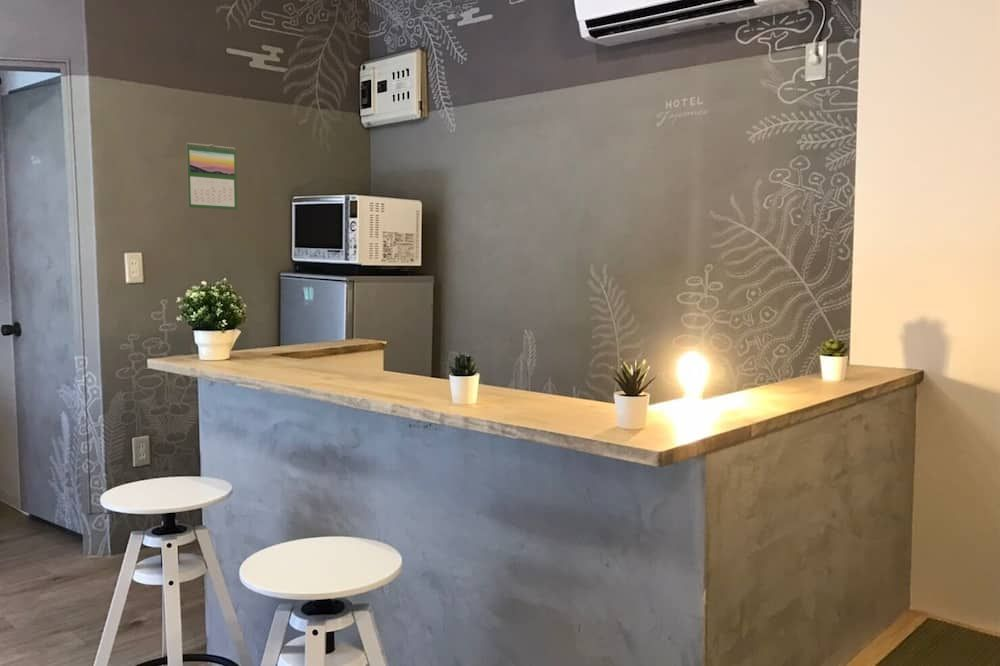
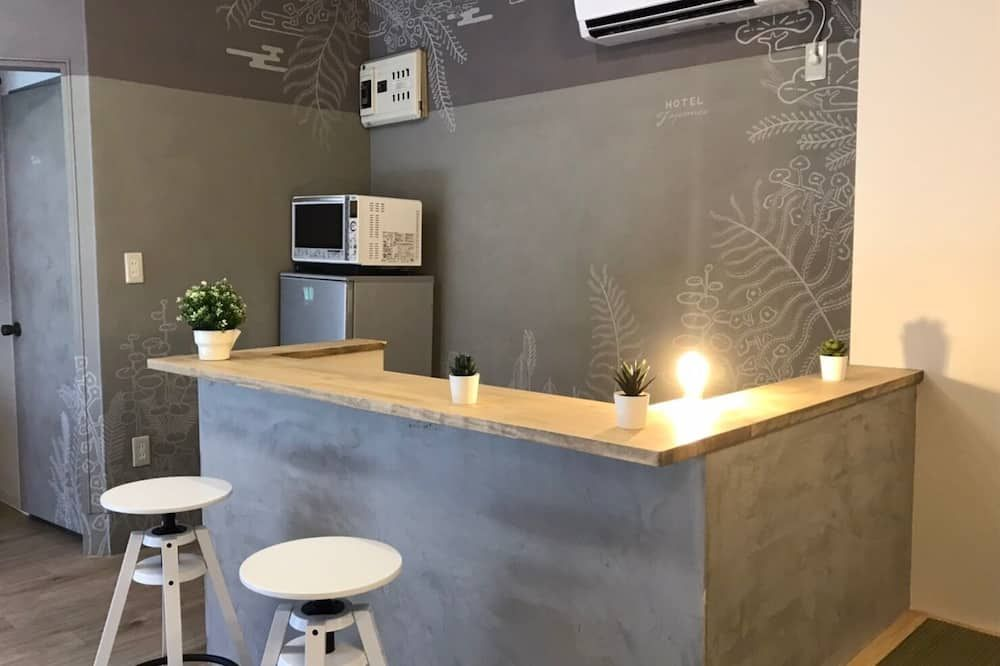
- calendar (212, 176)
